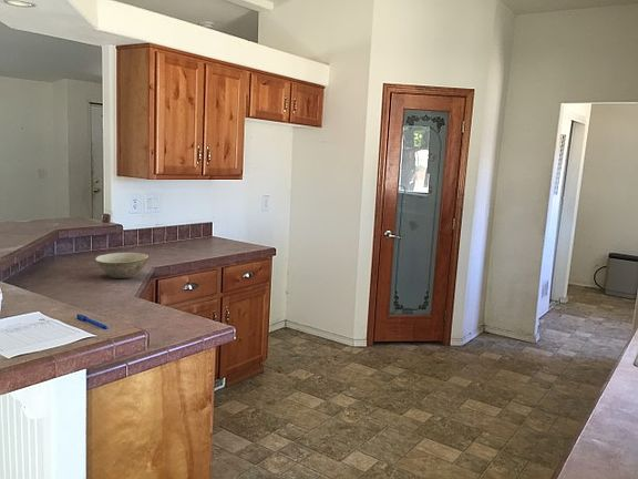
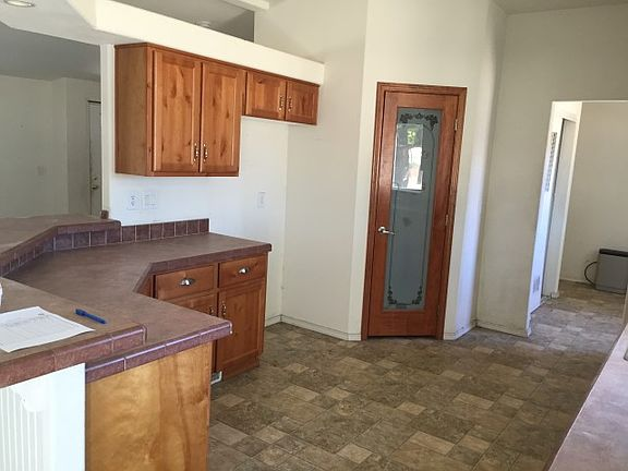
- bowl (122, 266)
